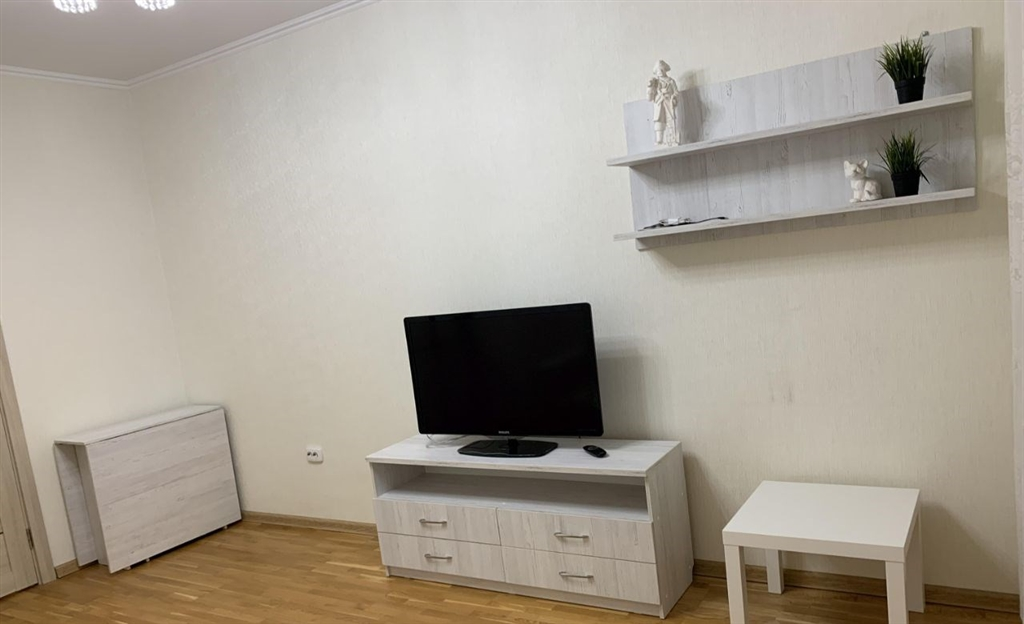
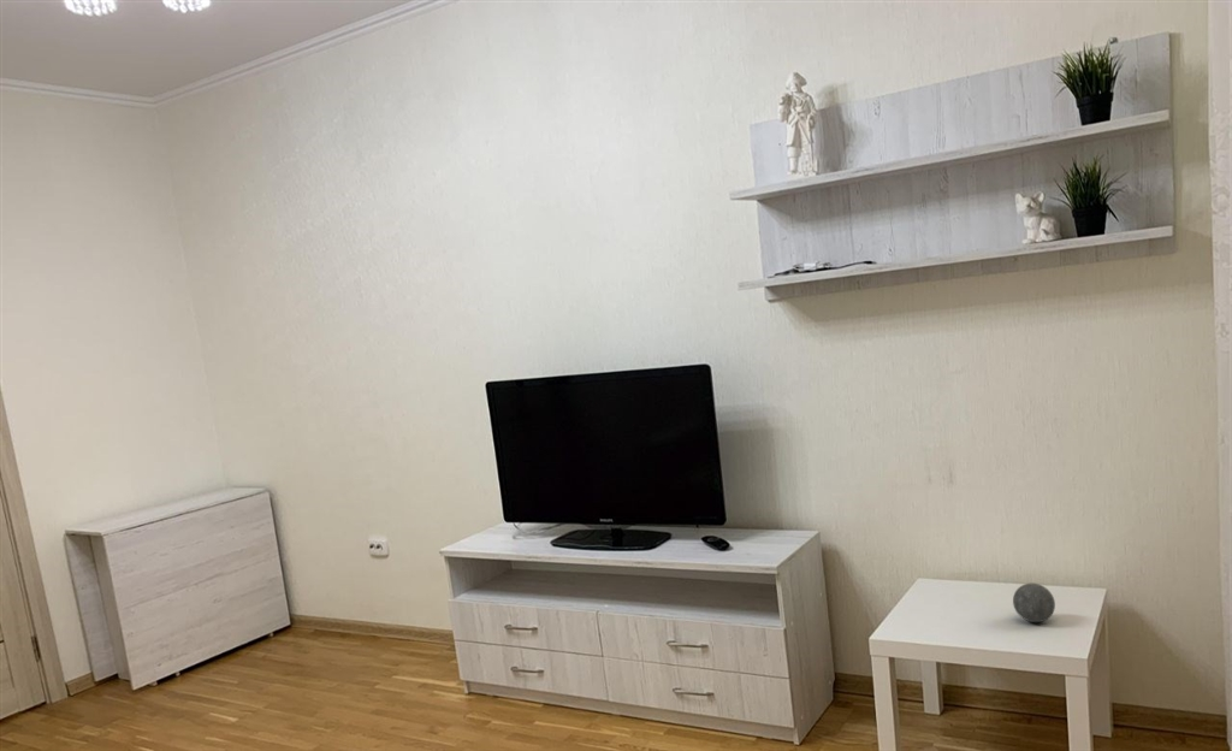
+ decorative ball (1033, 602)
